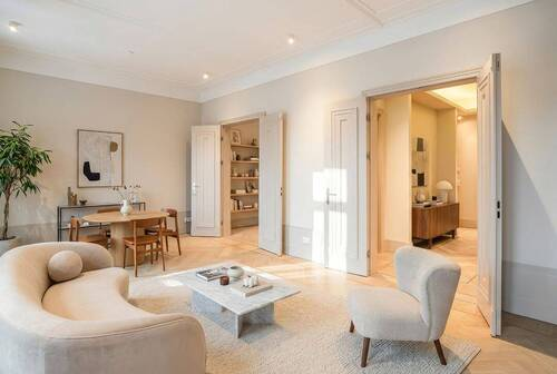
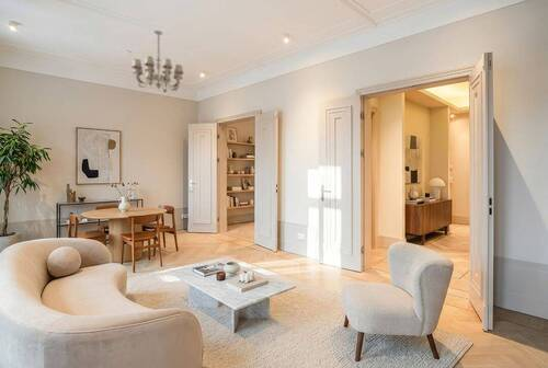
+ chandelier (158, 61)
